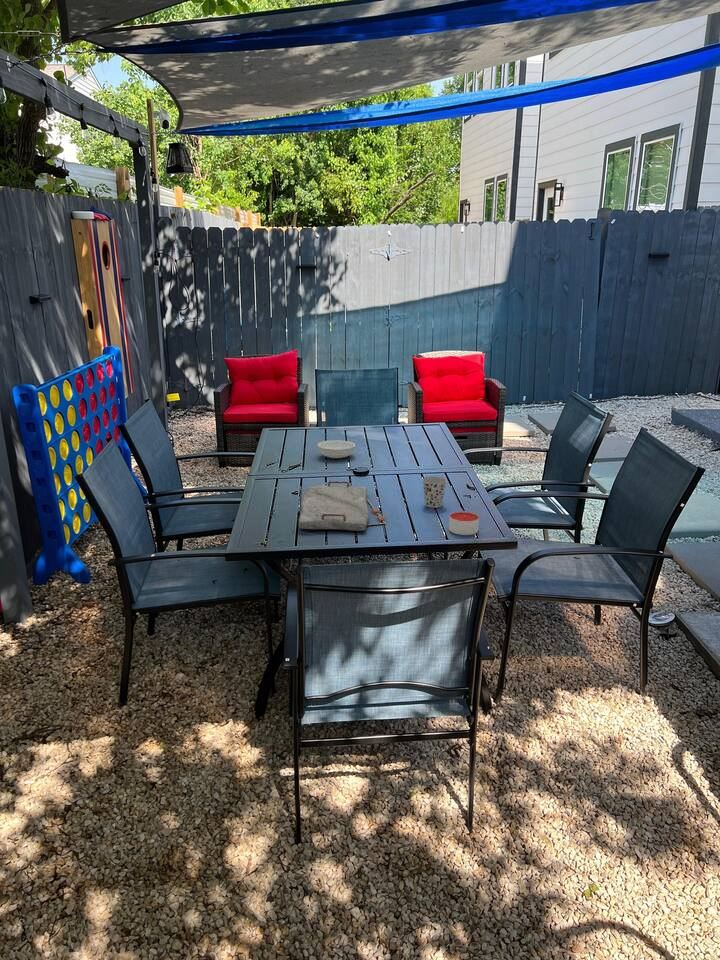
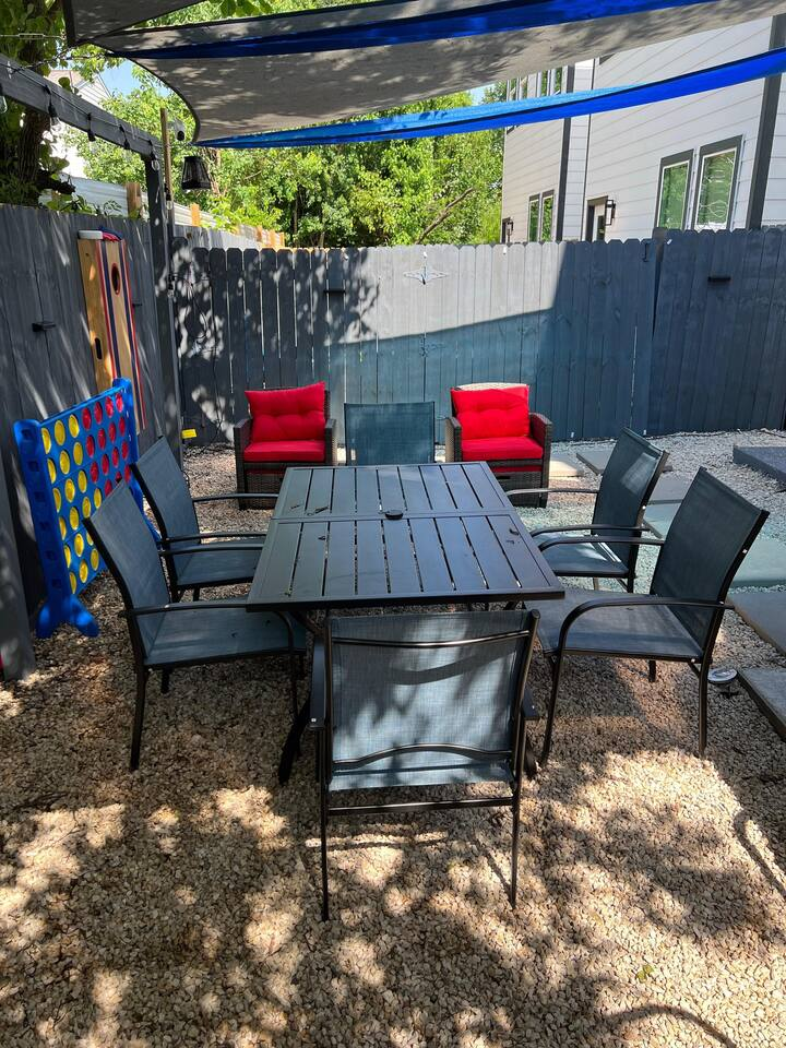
- cup (434, 492)
- candle (463, 522)
- serving tray (343, 504)
- serving bowl (336, 450)
